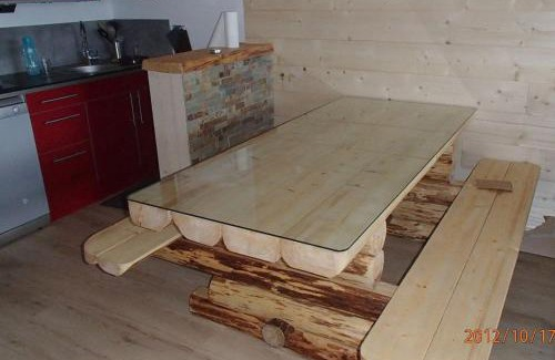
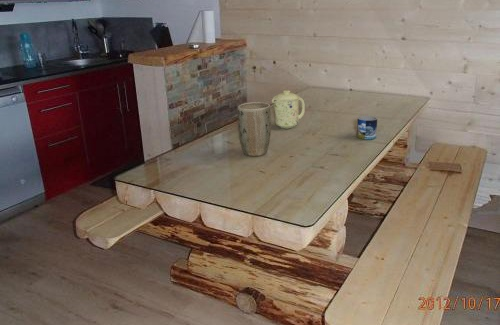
+ mug (288, 108)
+ plant pot (254, 129)
+ mug (368, 126)
